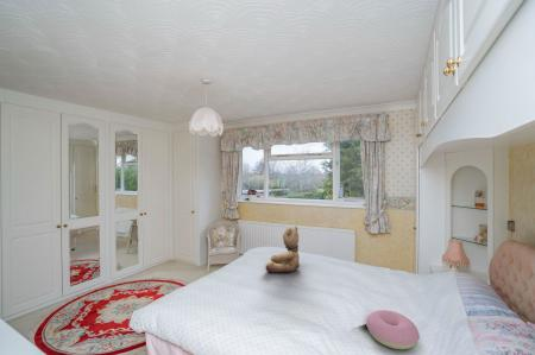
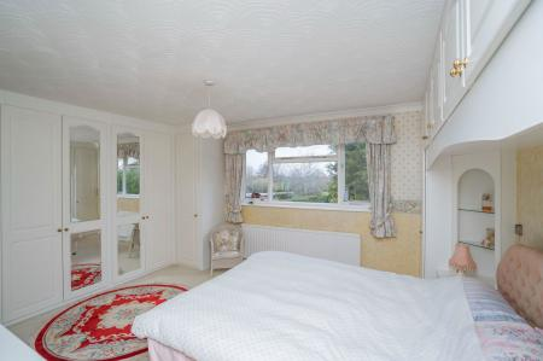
- cushion (391, 328)
- teddy bear (285, 246)
